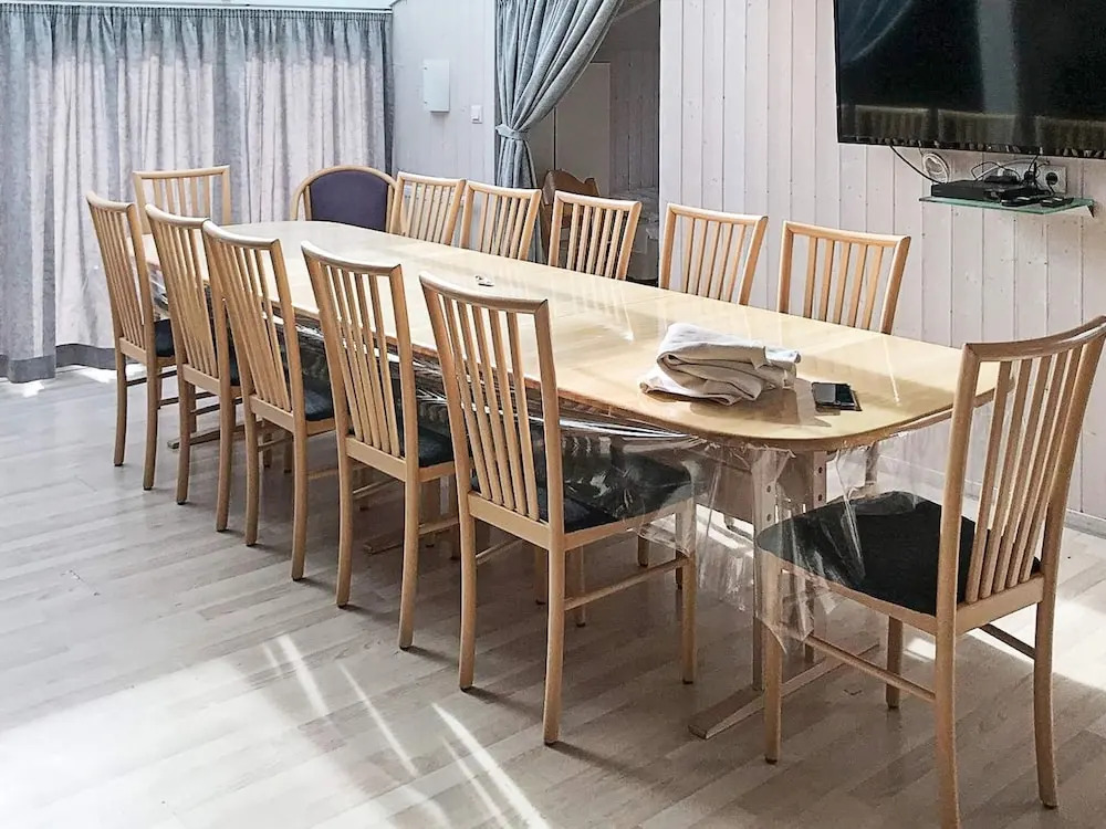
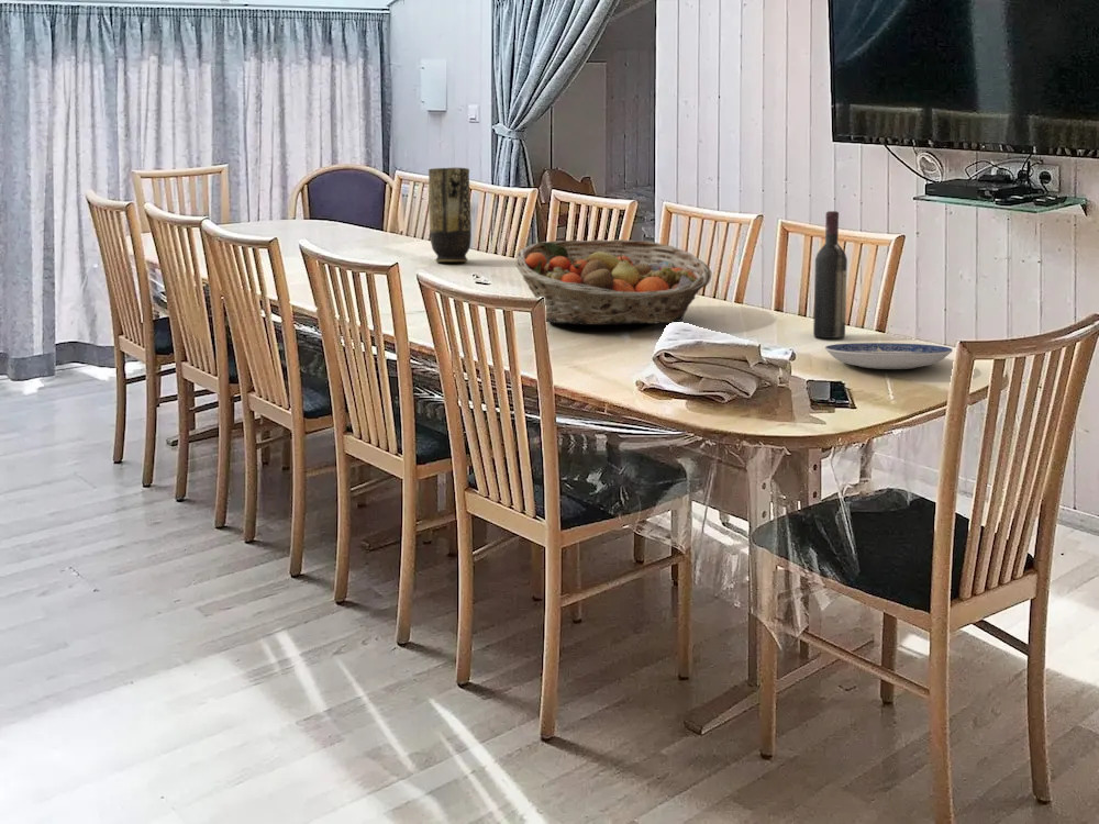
+ wine bottle (830, 274)
+ vase (449, 215)
+ fruit basket (612, 280)
+ plate (887, 356)
